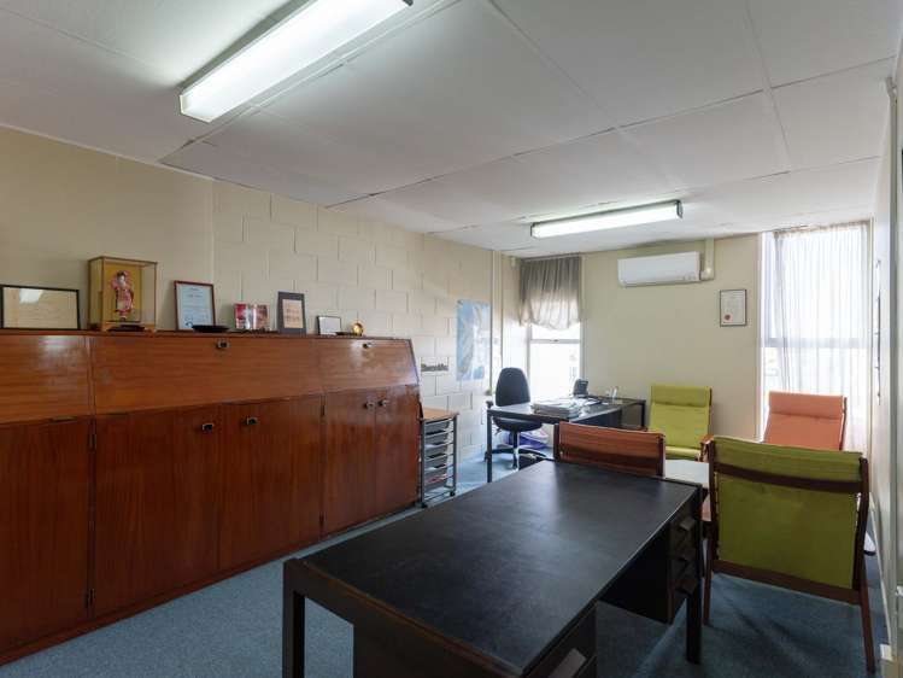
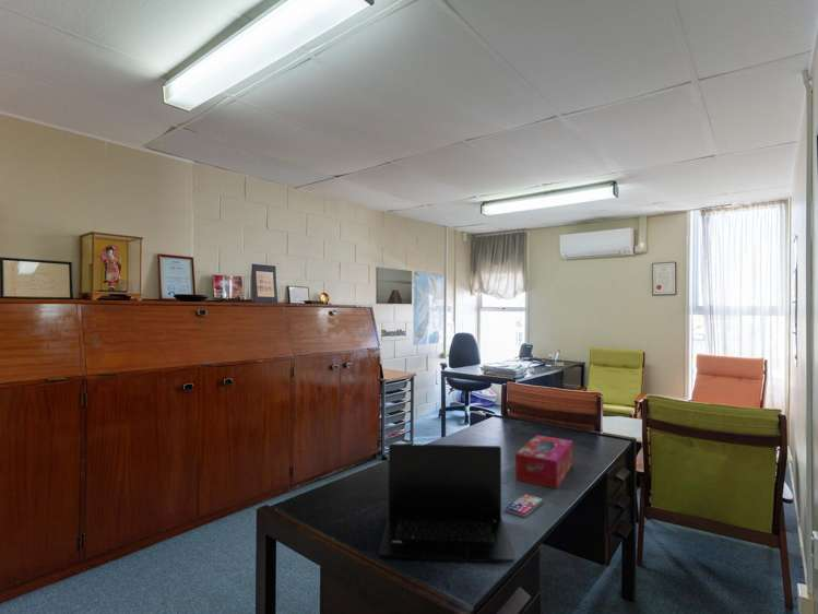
+ laptop (444, 497)
+ tissue box (545, 459)
+ wall art (394, 286)
+ smartphone (524, 504)
